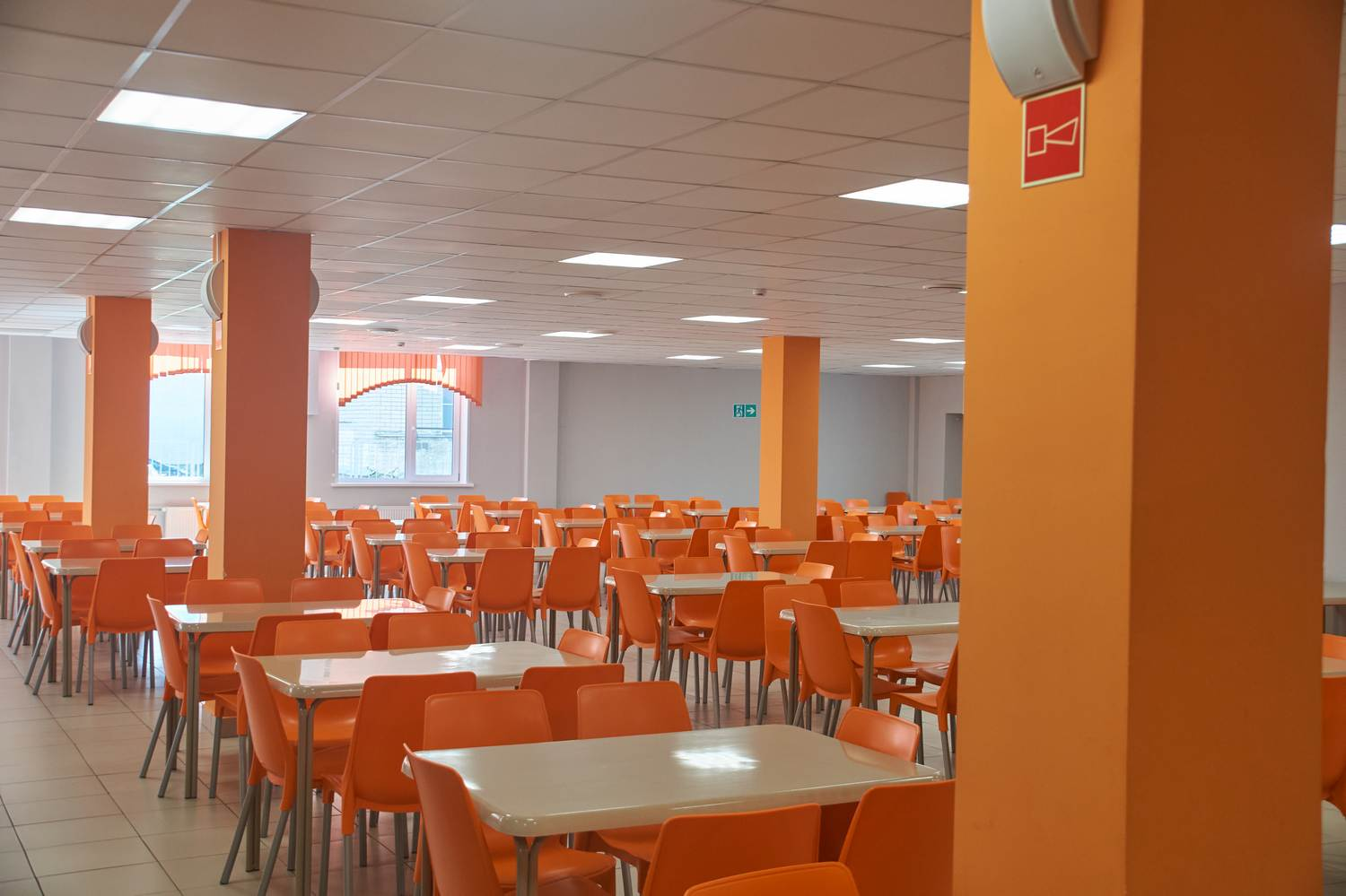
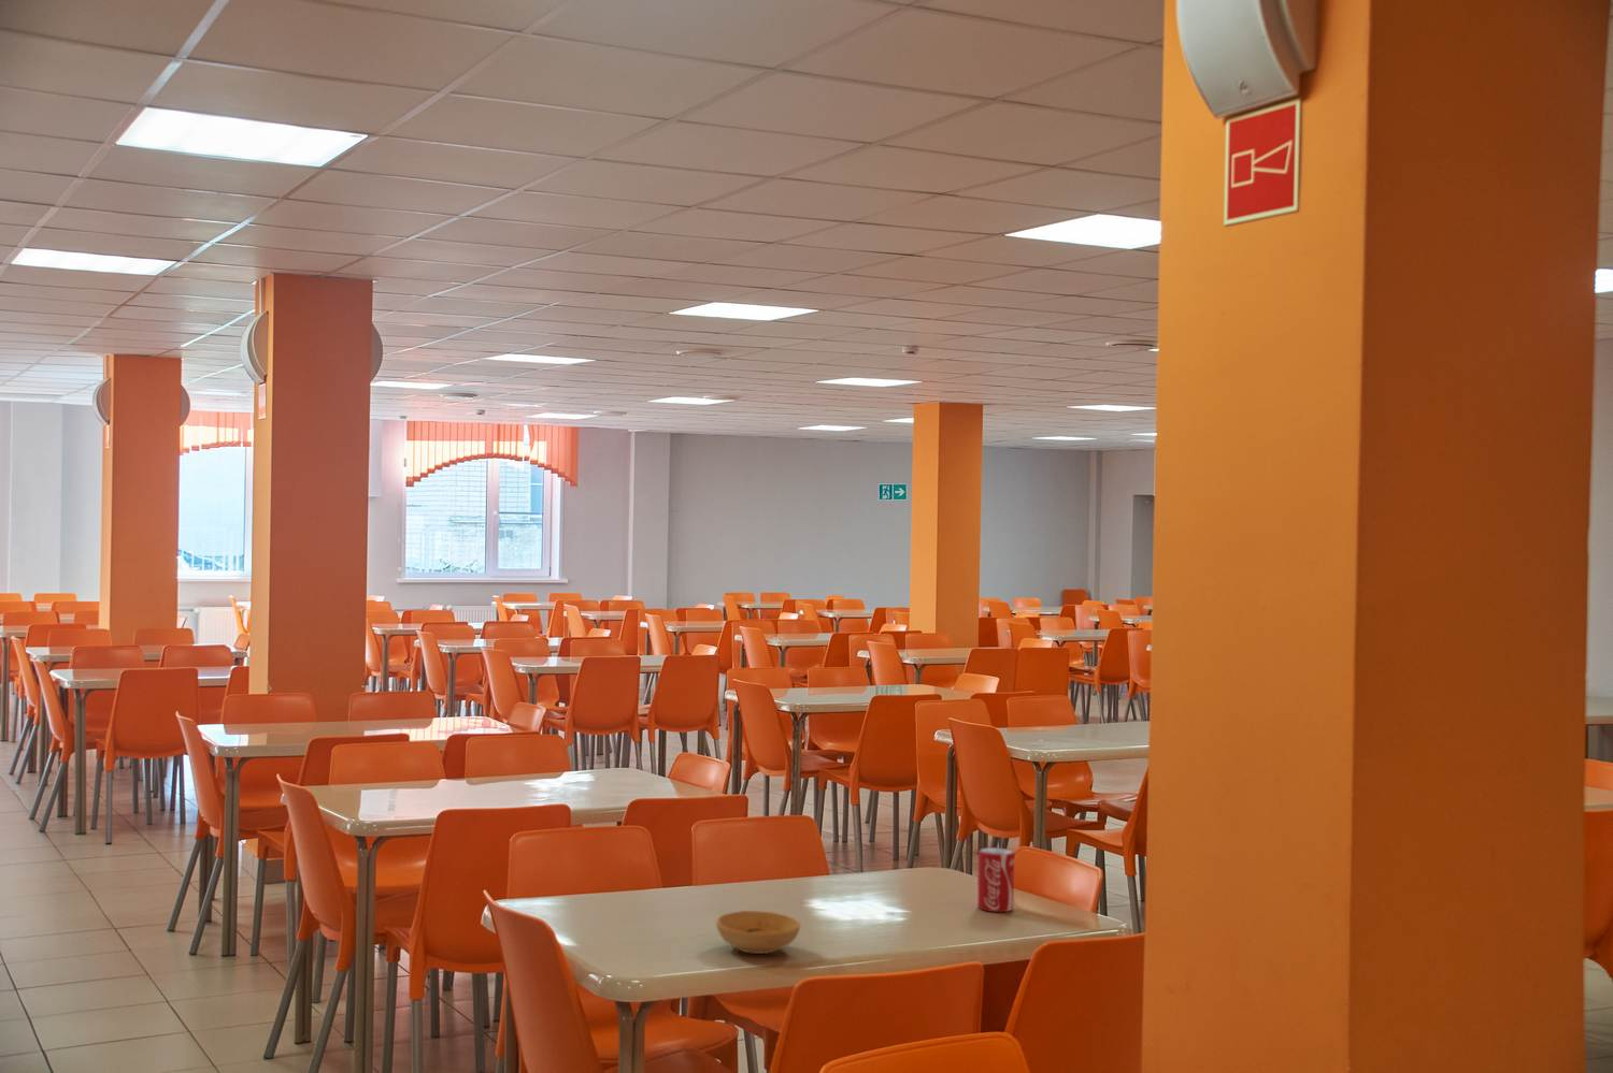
+ beverage can (996, 879)
+ bowl (757, 933)
